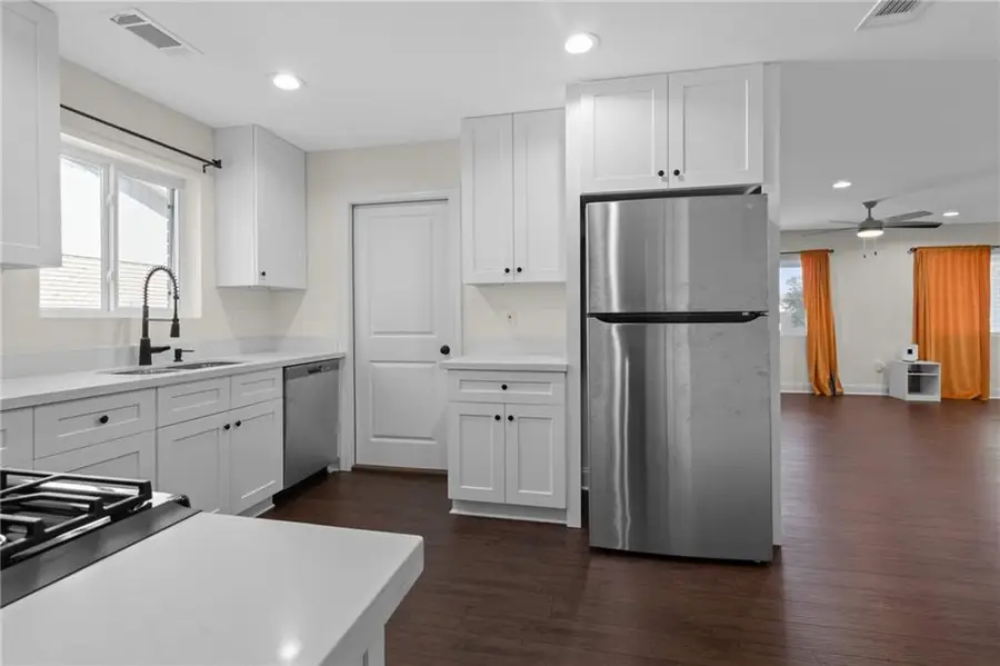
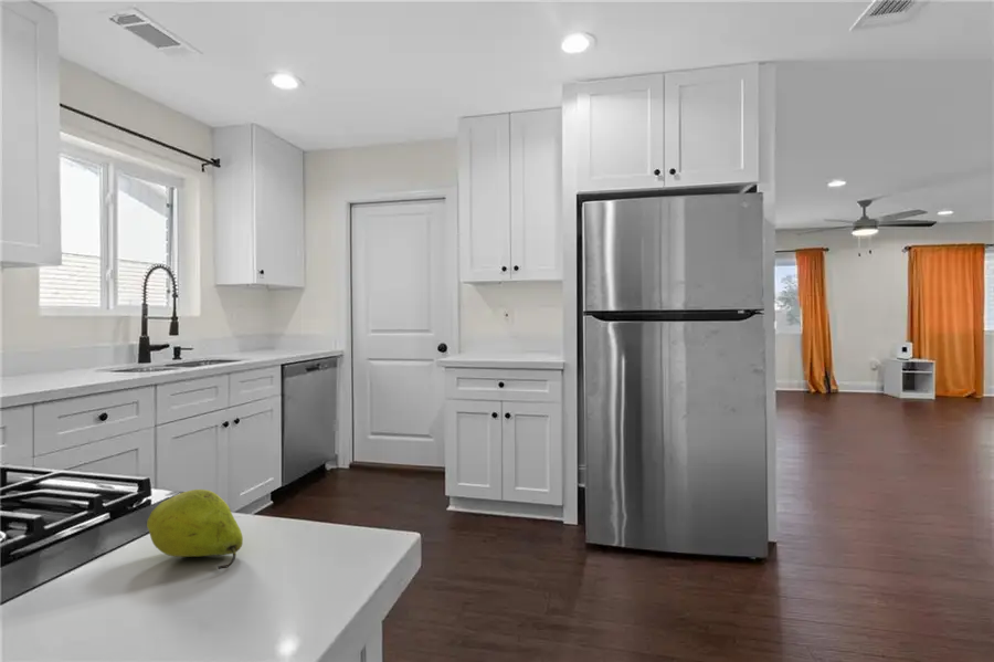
+ fruit (201, 524)
